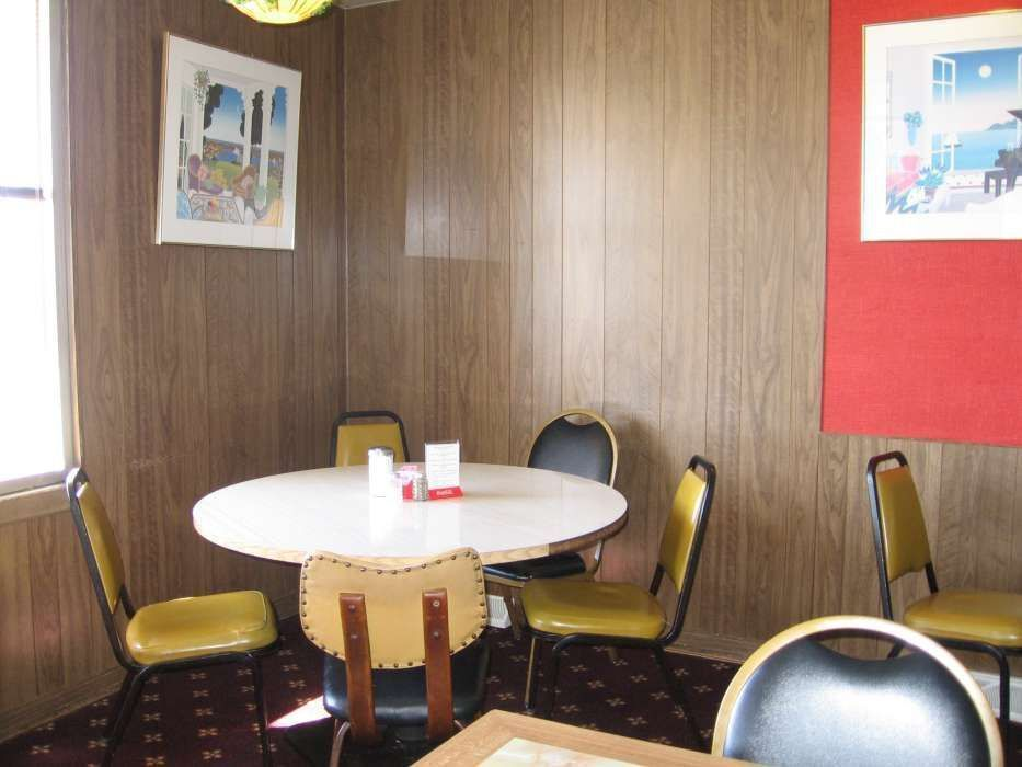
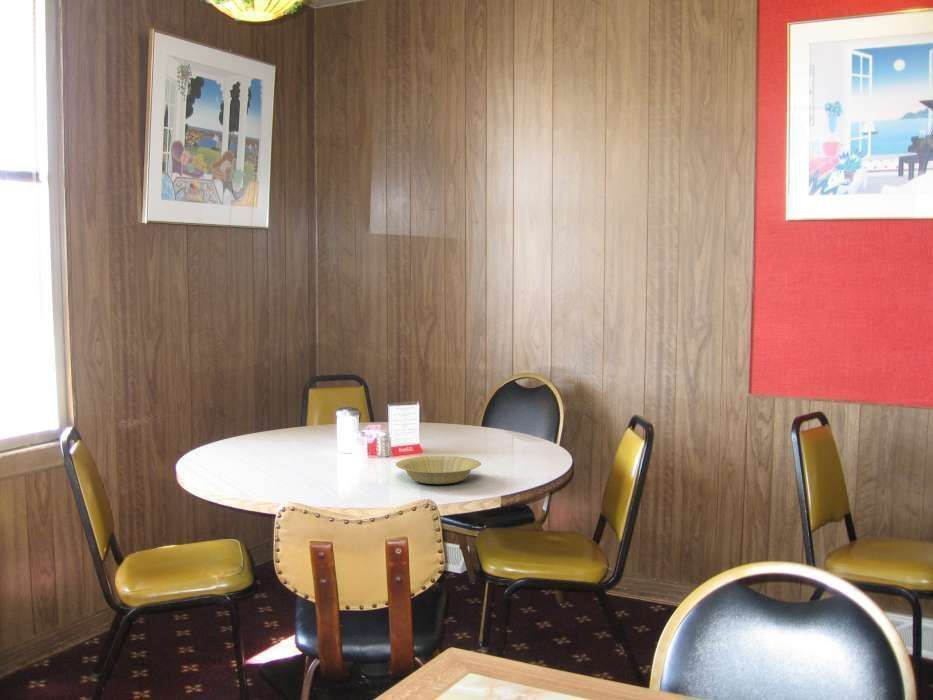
+ bowl (438, 471)
